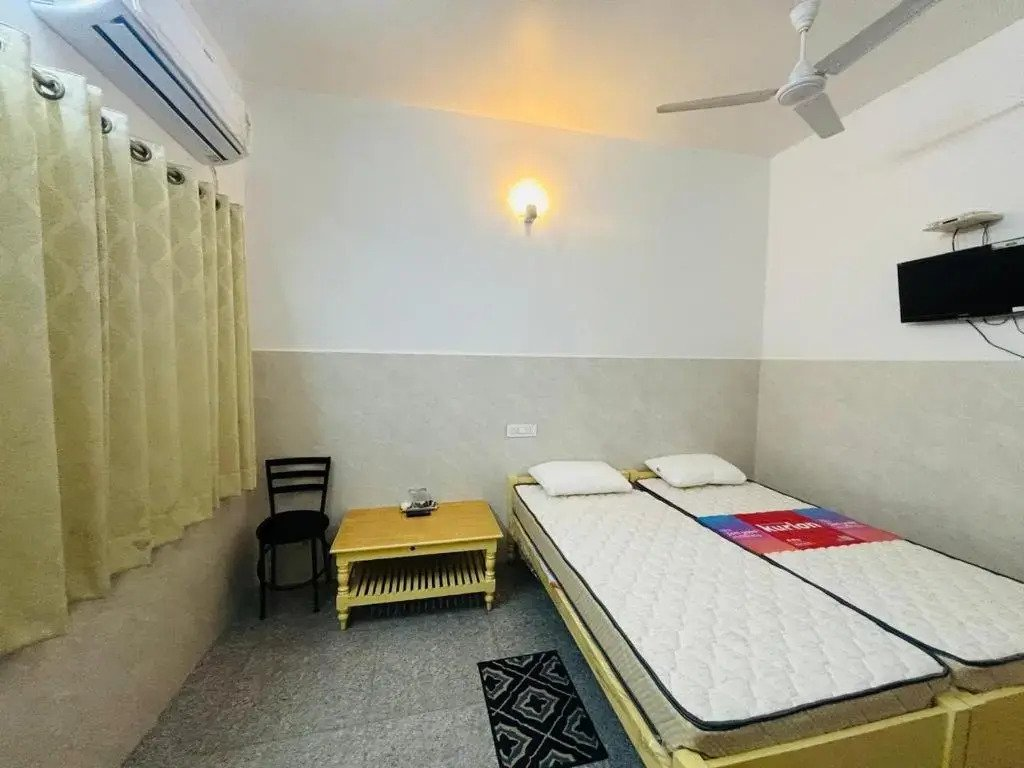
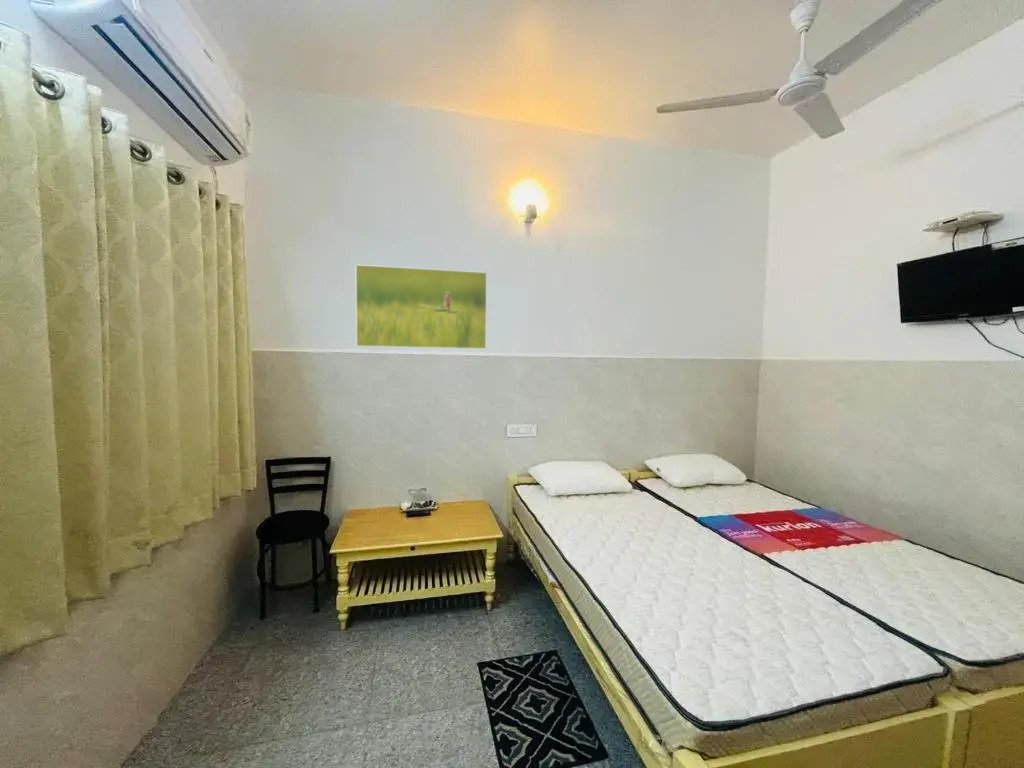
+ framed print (423, 308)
